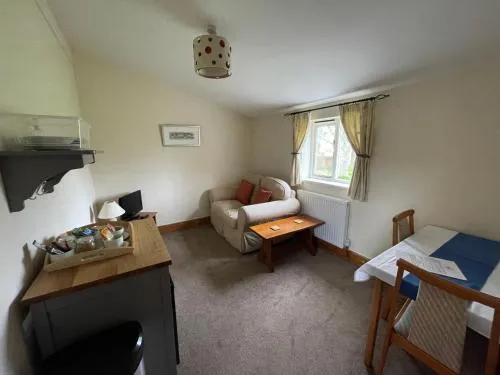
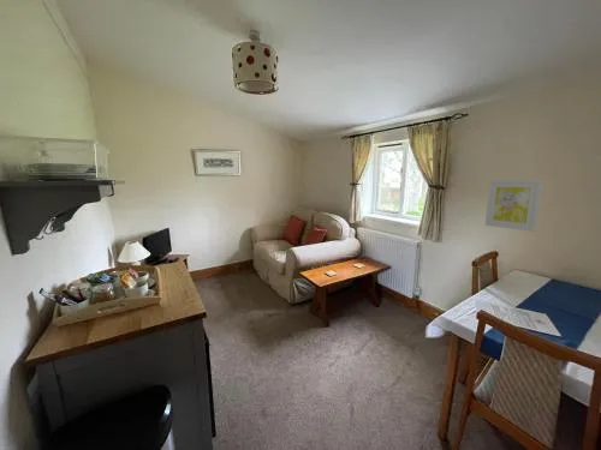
+ wall art (511, 204)
